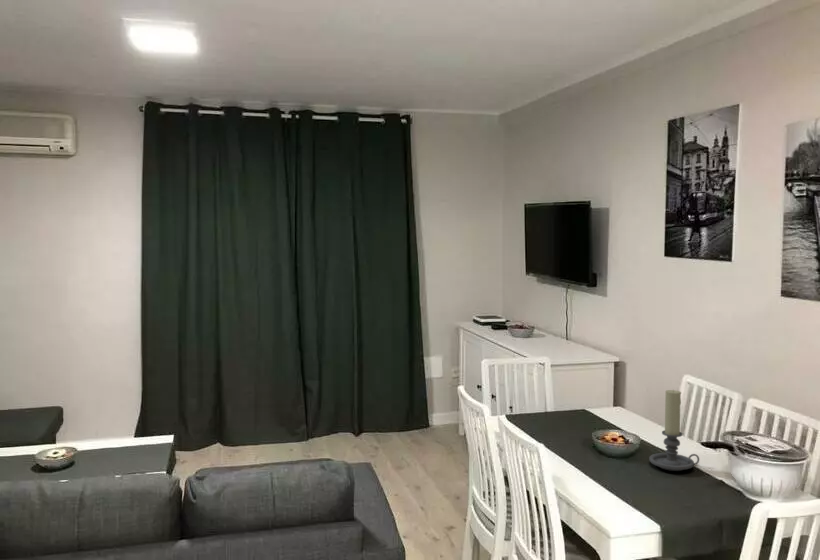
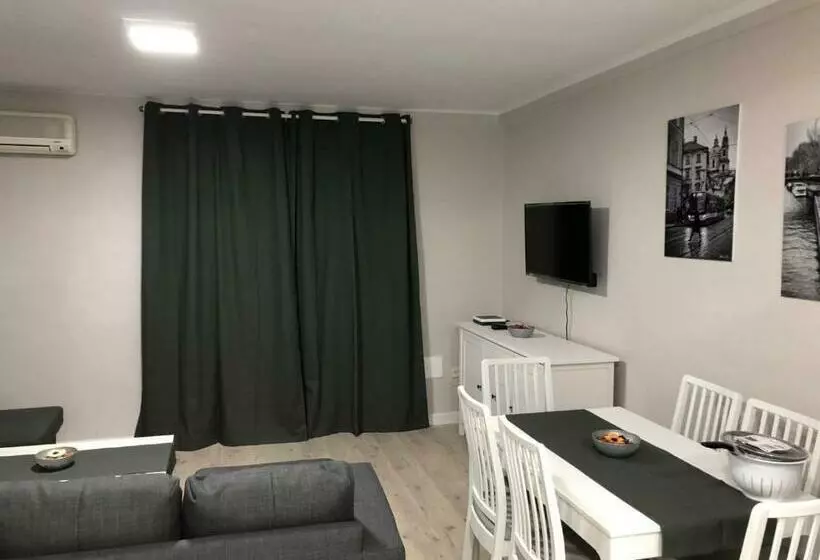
- candle holder (676, 428)
